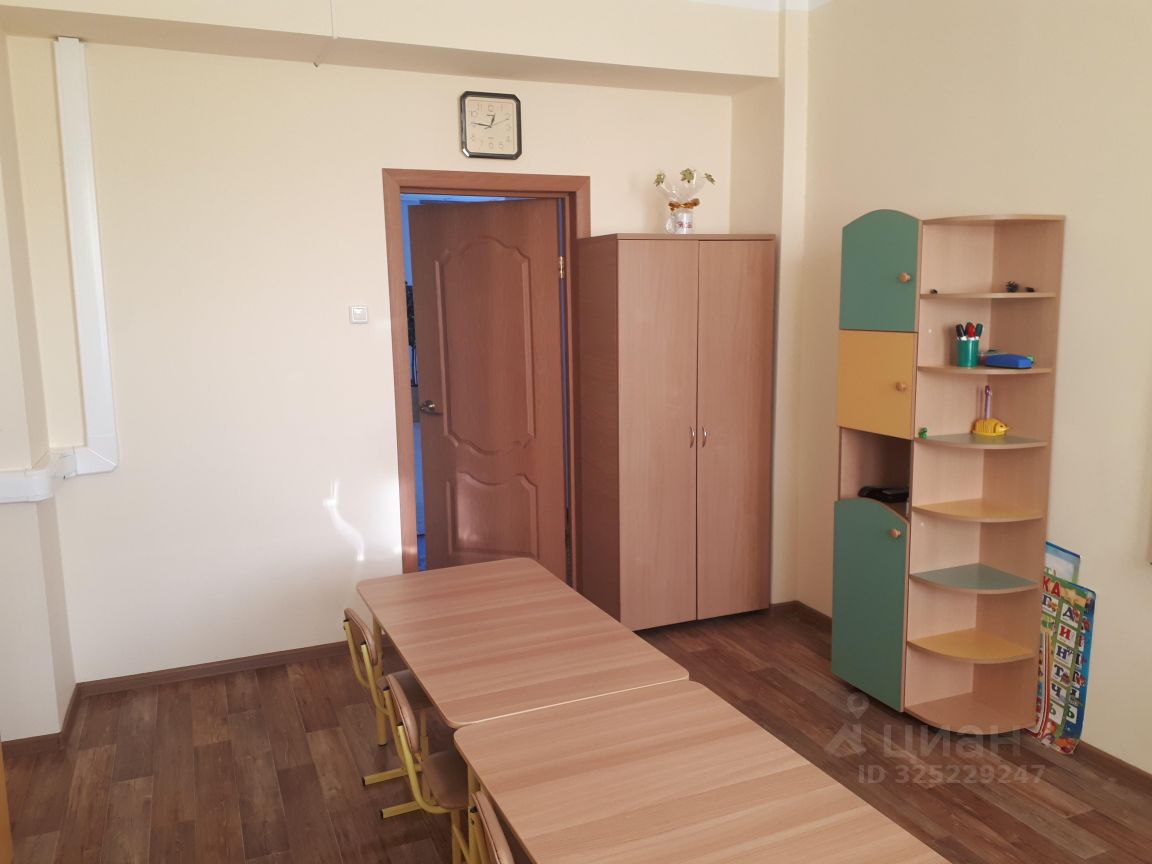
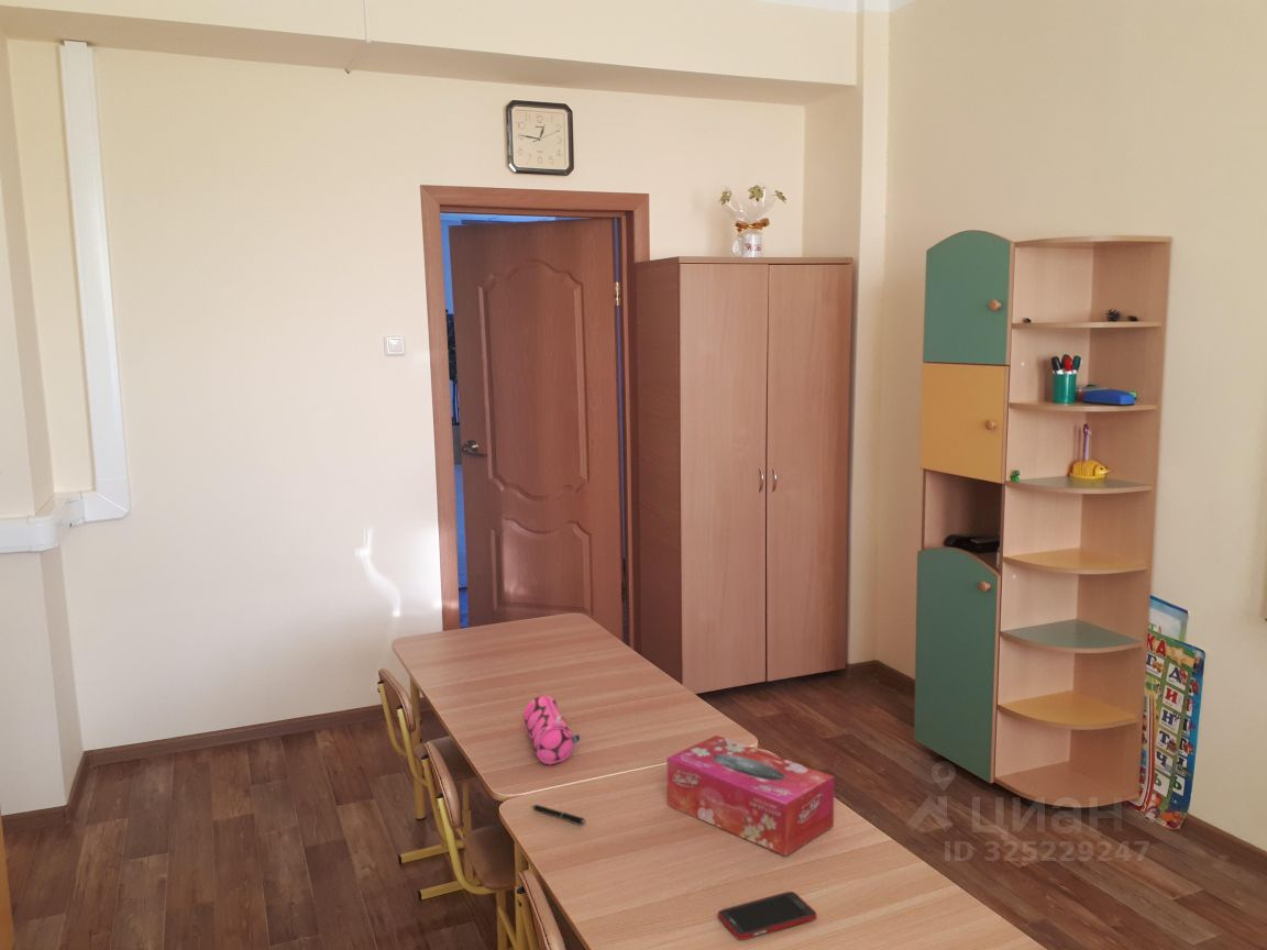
+ tissue box (748, 791)
+ pen (557, 813)
+ cell phone (767, 915)
+ pencil case (548, 726)
